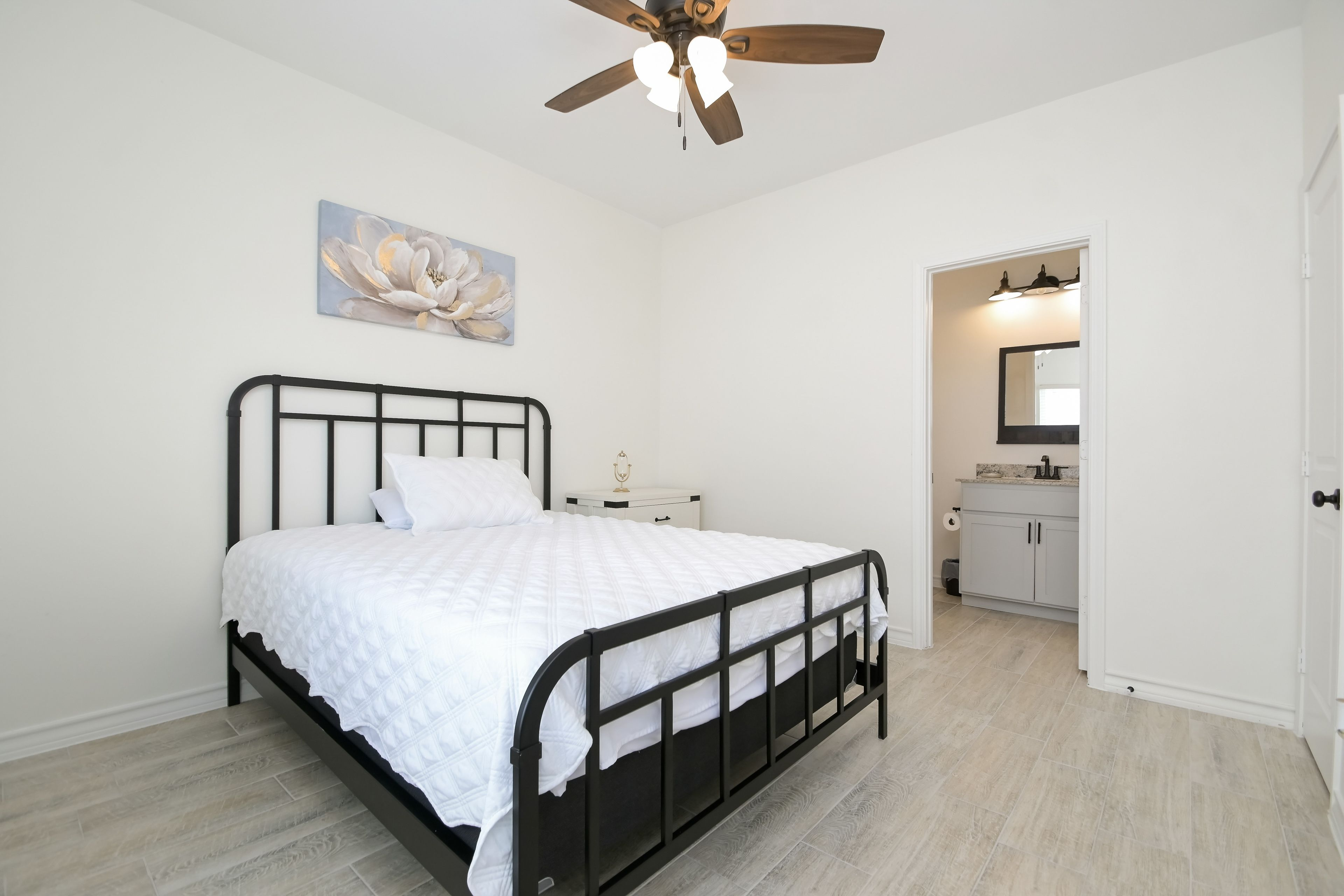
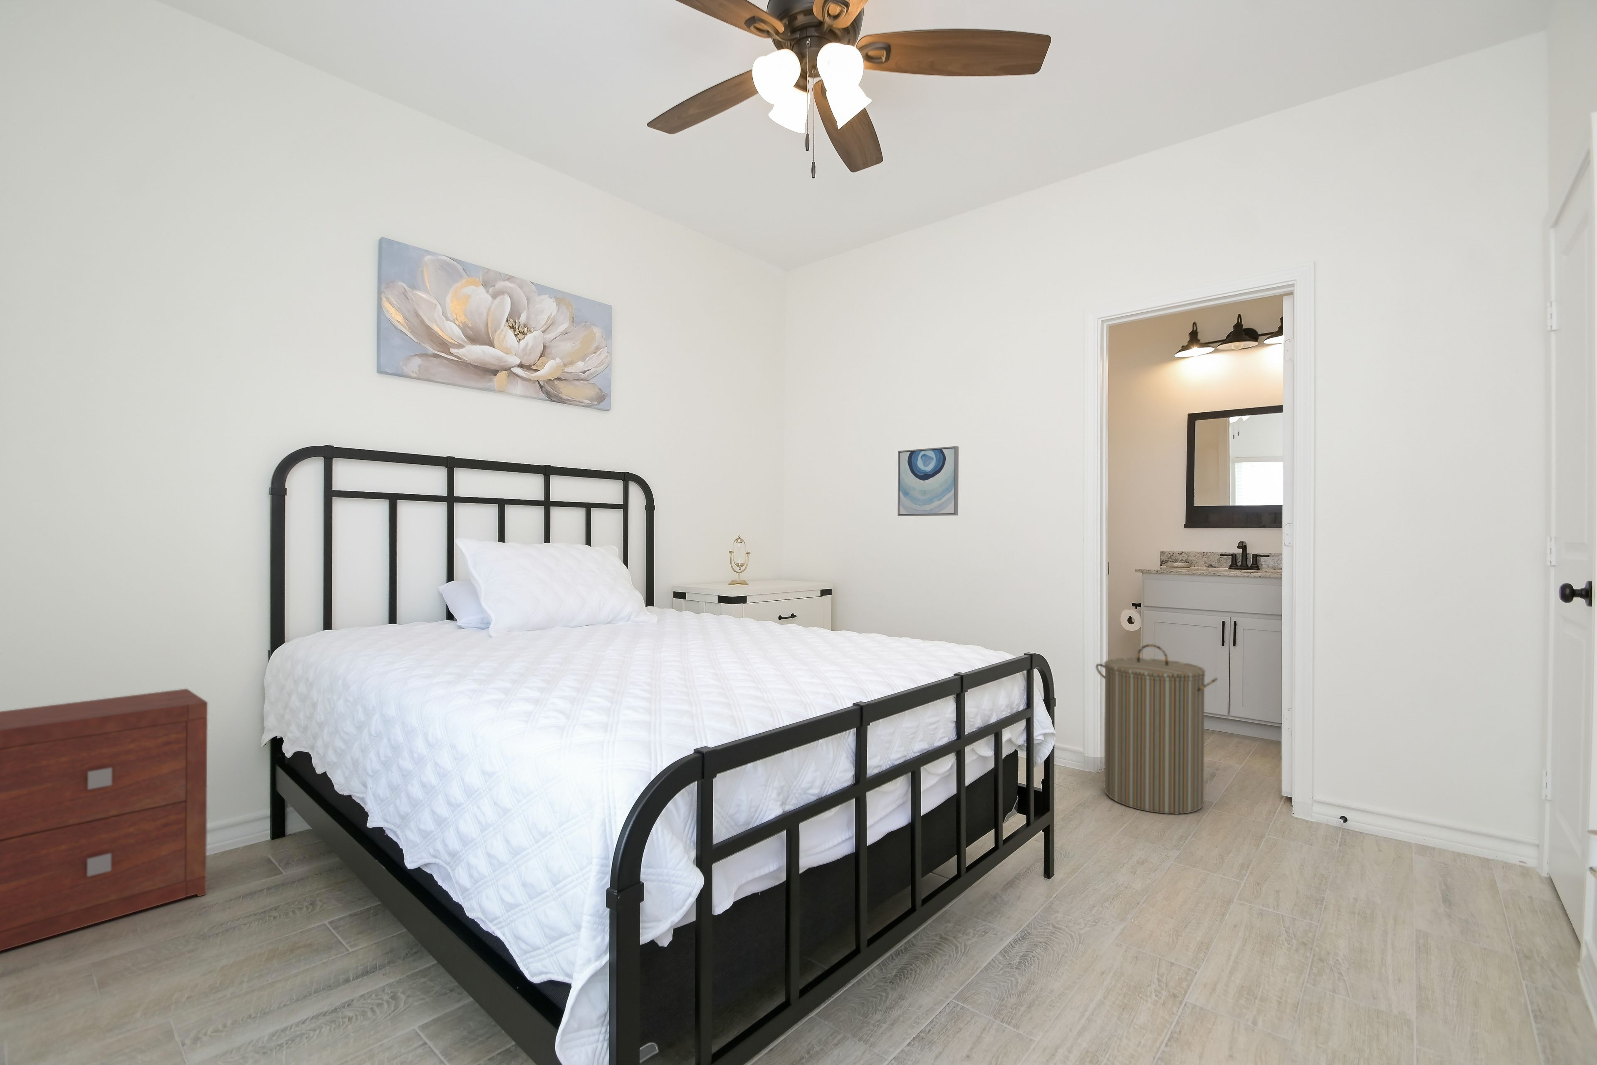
+ laundry hamper (1153, 720)
+ nightstand (91, 809)
+ wall art (927, 483)
